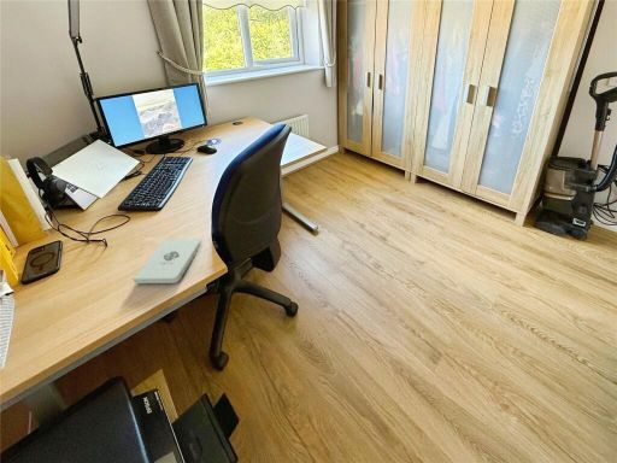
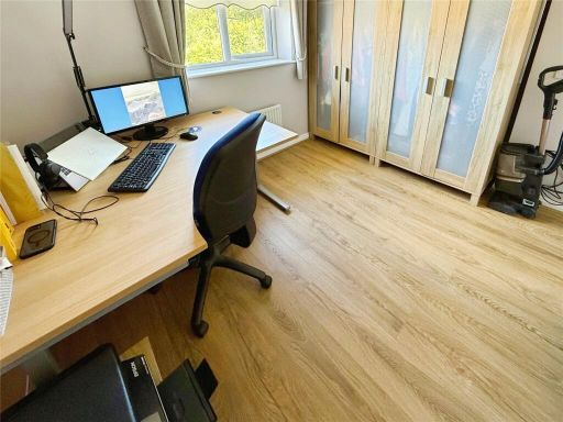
- notepad (170, 259)
